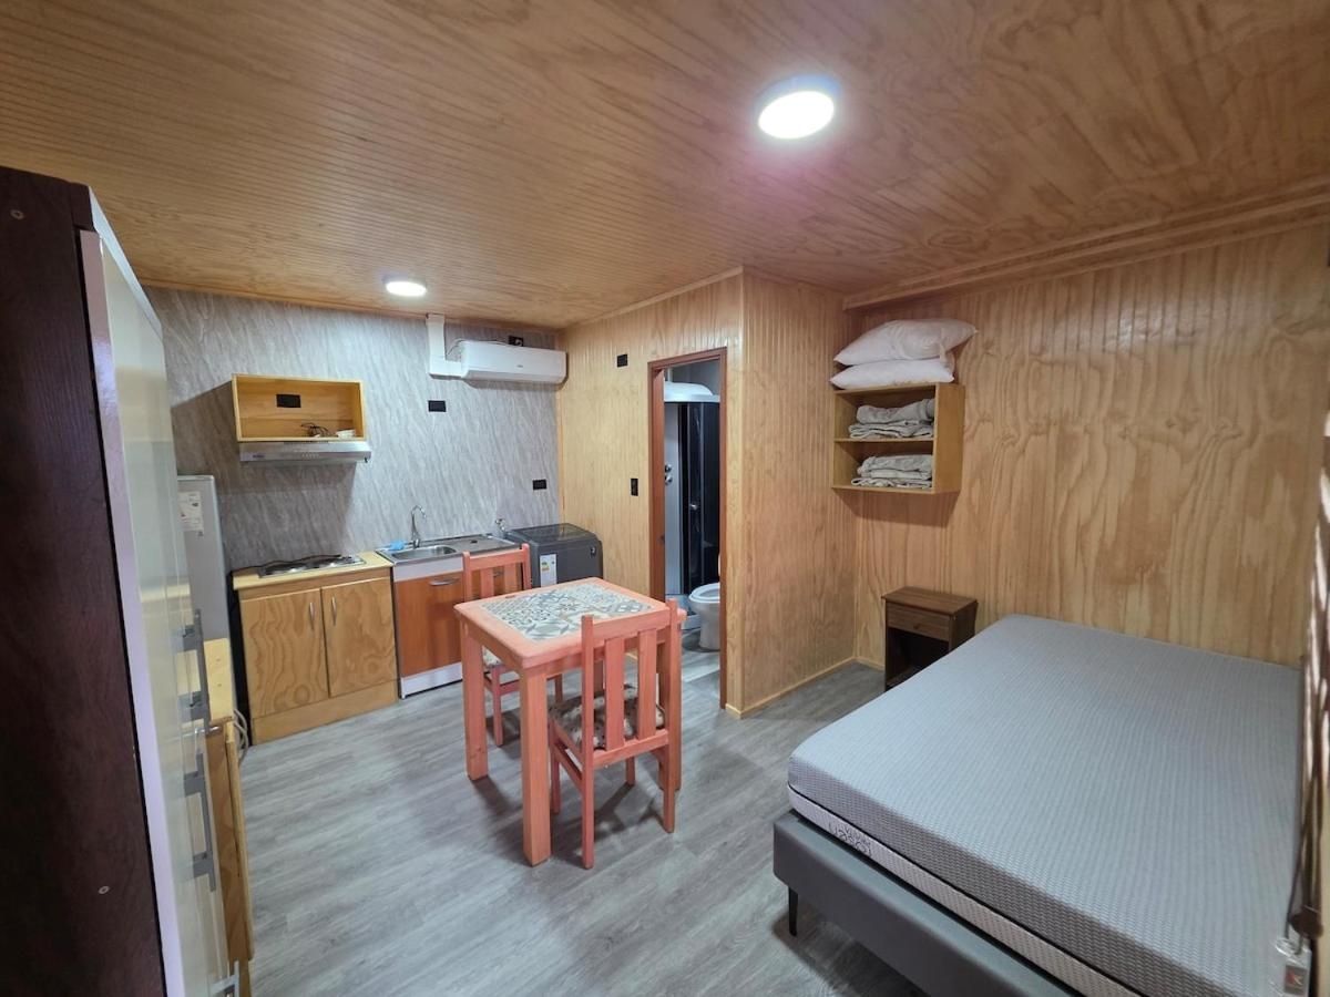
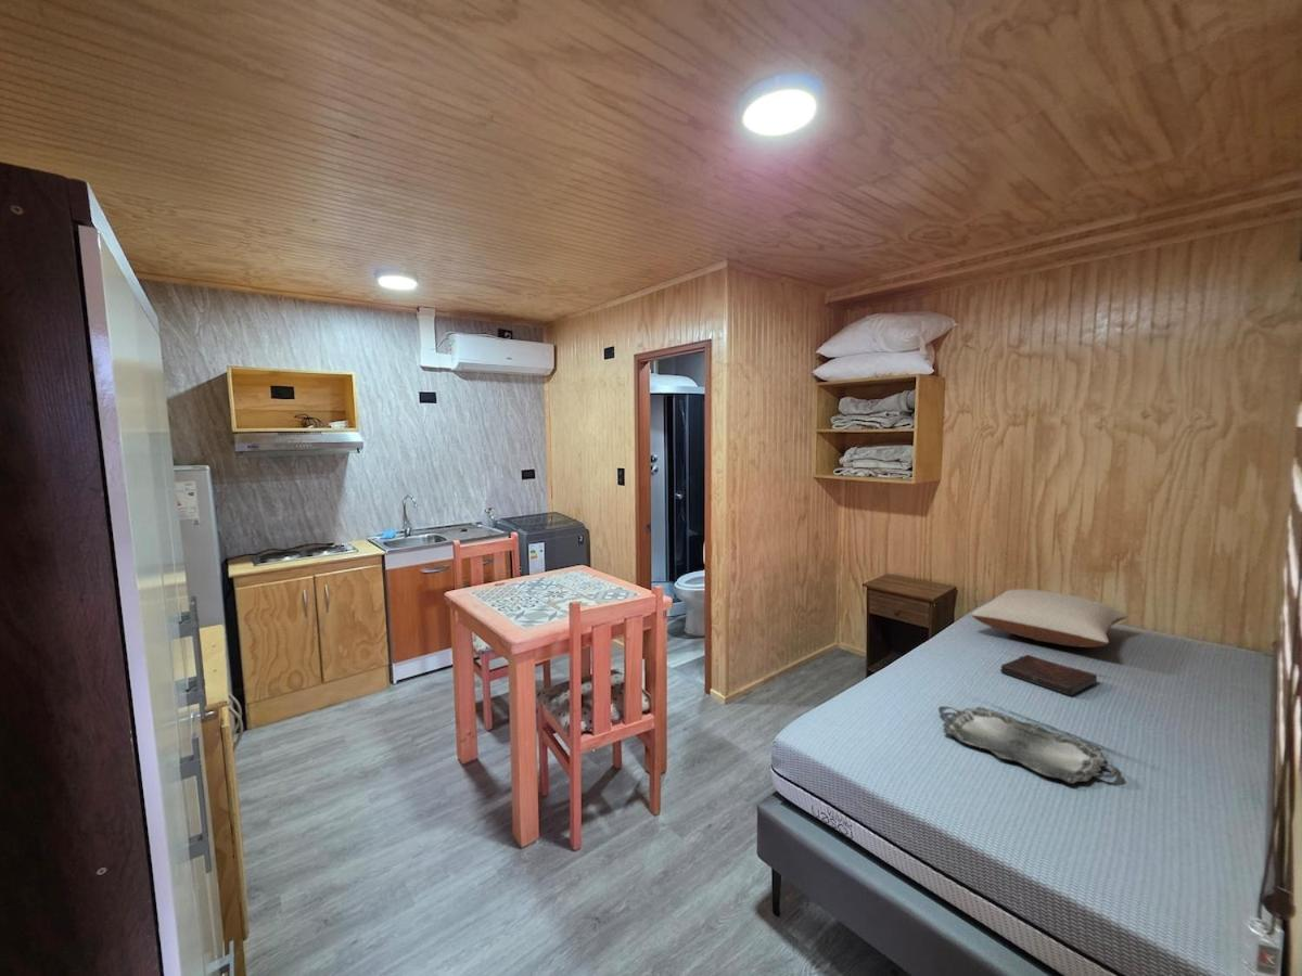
+ pillow (1048, 616)
+ serving tray (1019, 741)
+ book (1047, 673)
